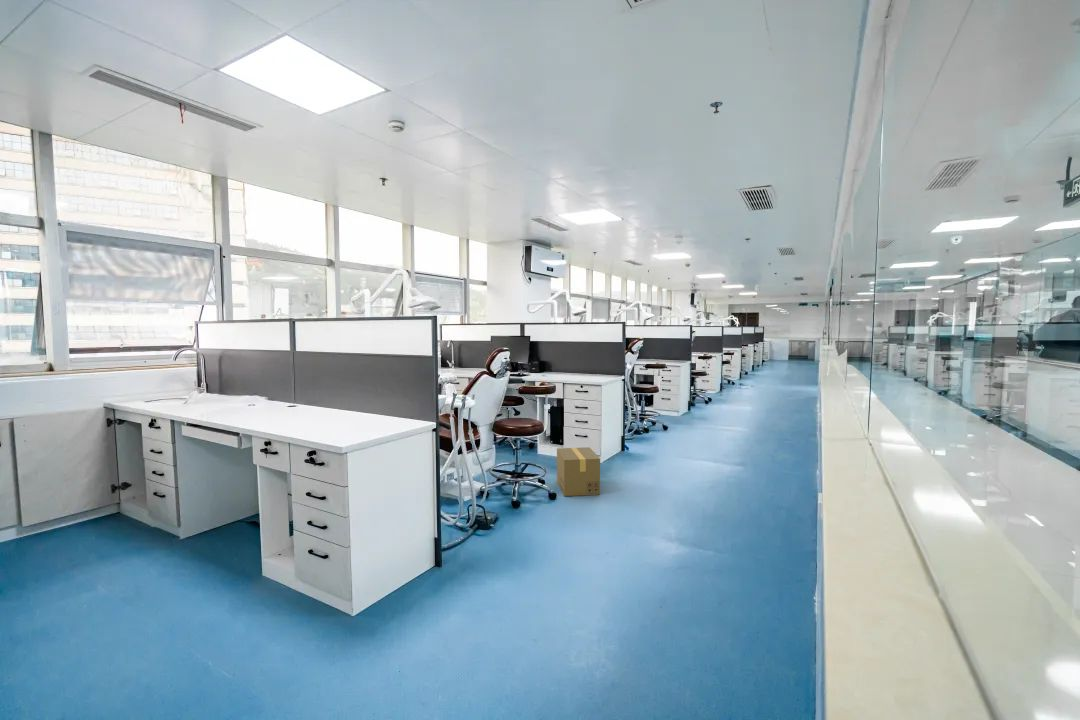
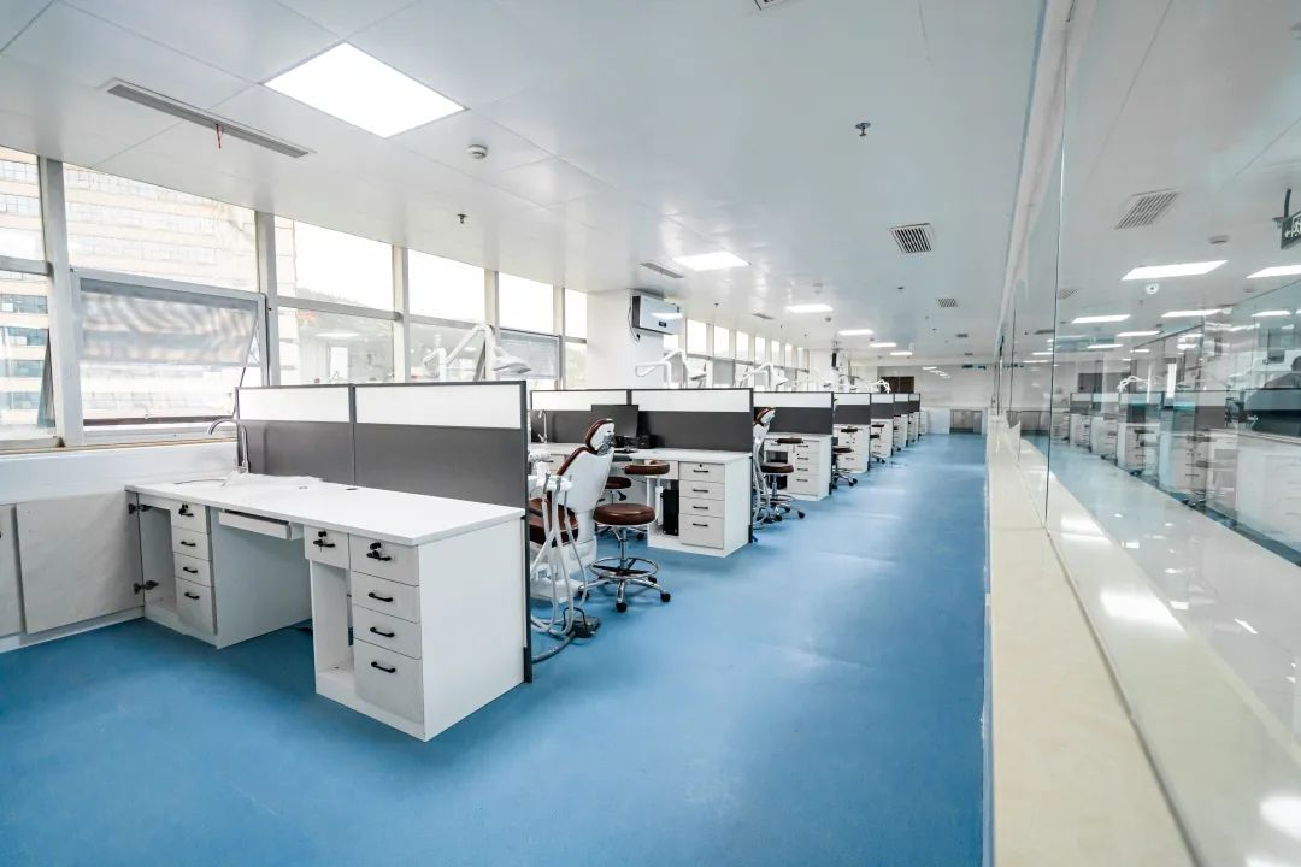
- cardboard box (577, 470)
